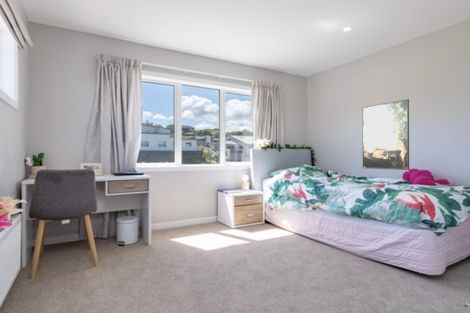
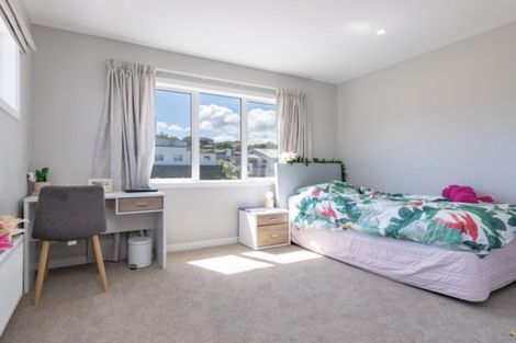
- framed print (384, 136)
